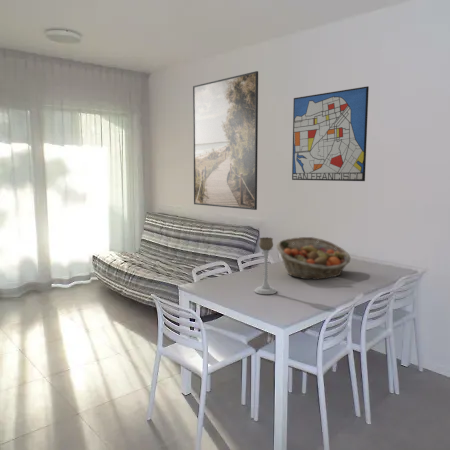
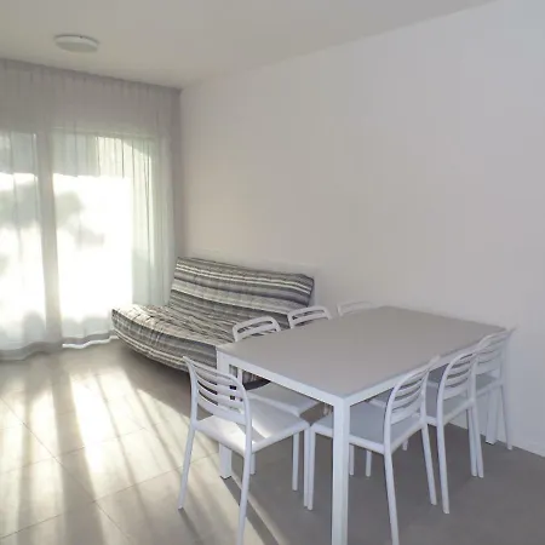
- candle holder (265, 264)
- wall art (327, 137)
- fruit basket (312, 257)
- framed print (223, 144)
